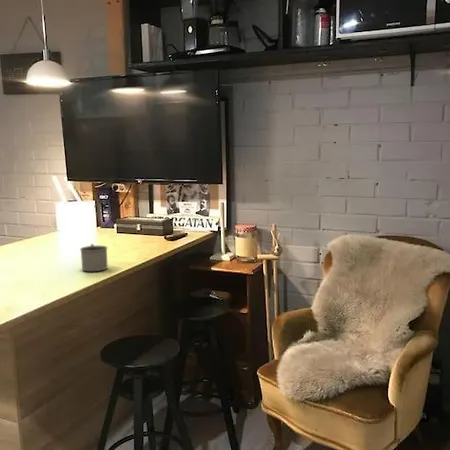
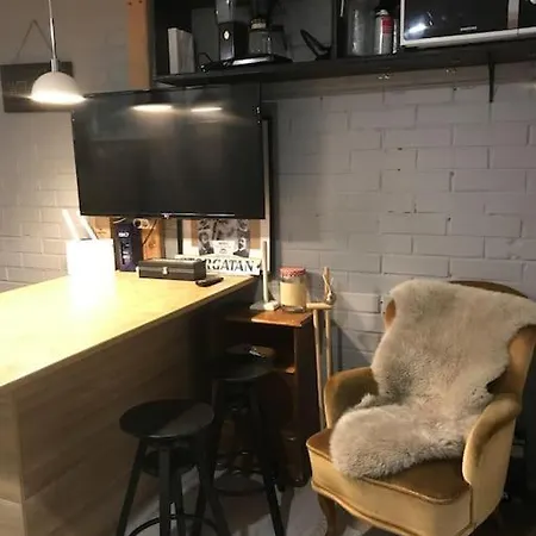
- mug (93, 257)
